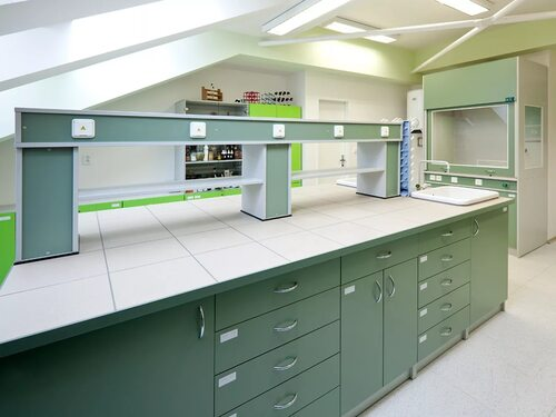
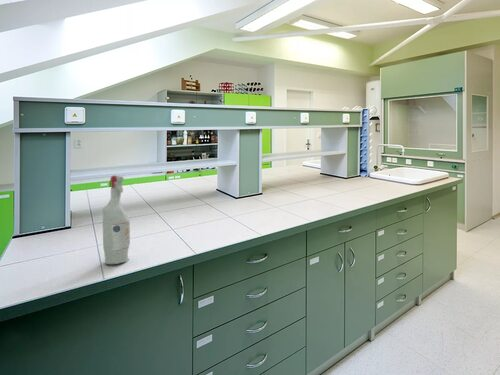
+ spray bottle (117, 219)
